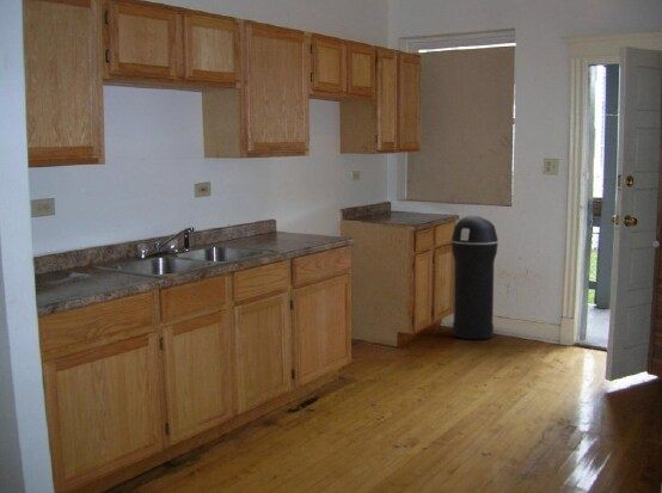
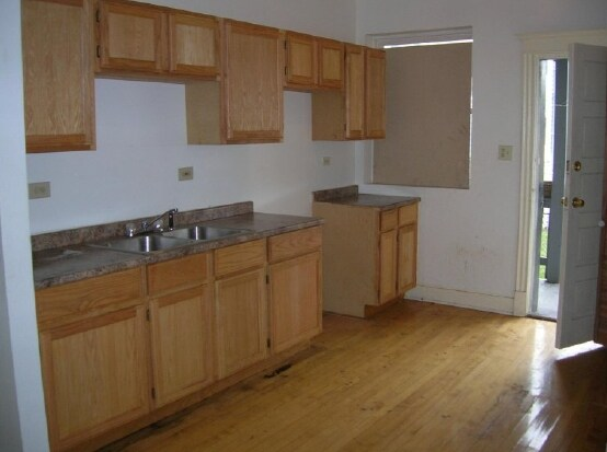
- trash can (472, 275)
